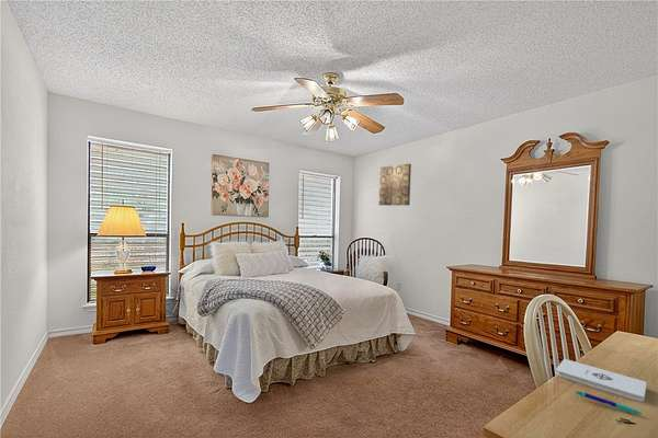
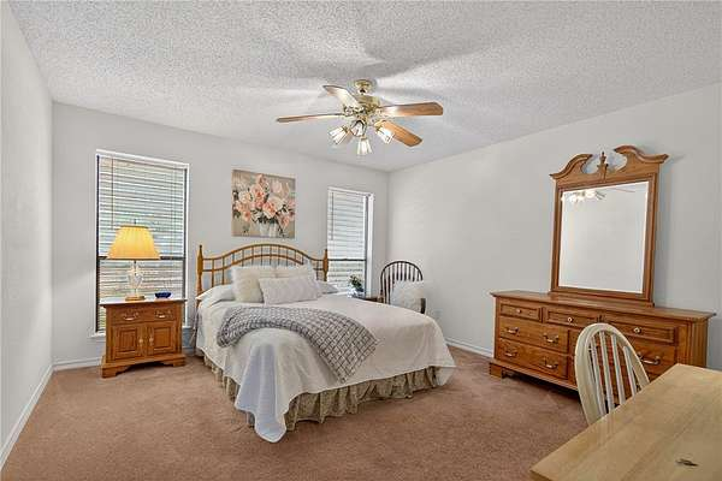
- pen (608, 402)
- wall art (394, 185)
- notepad (599, 378)
